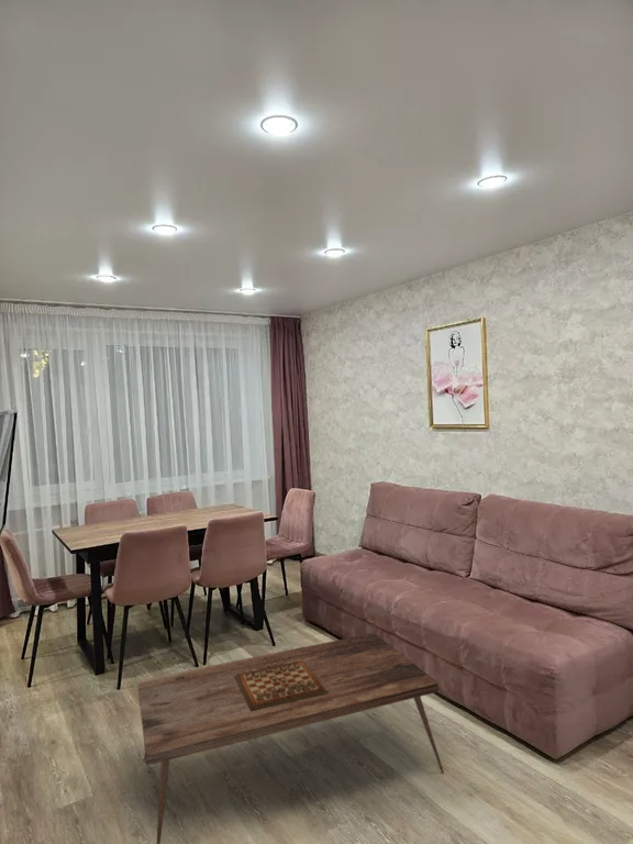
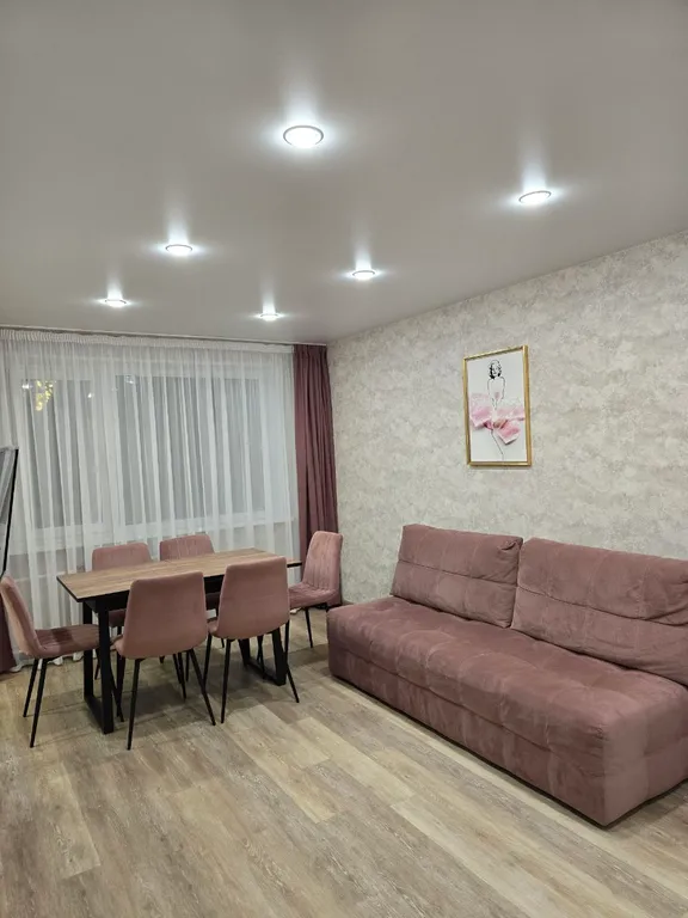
- coffee table (285, 718)
